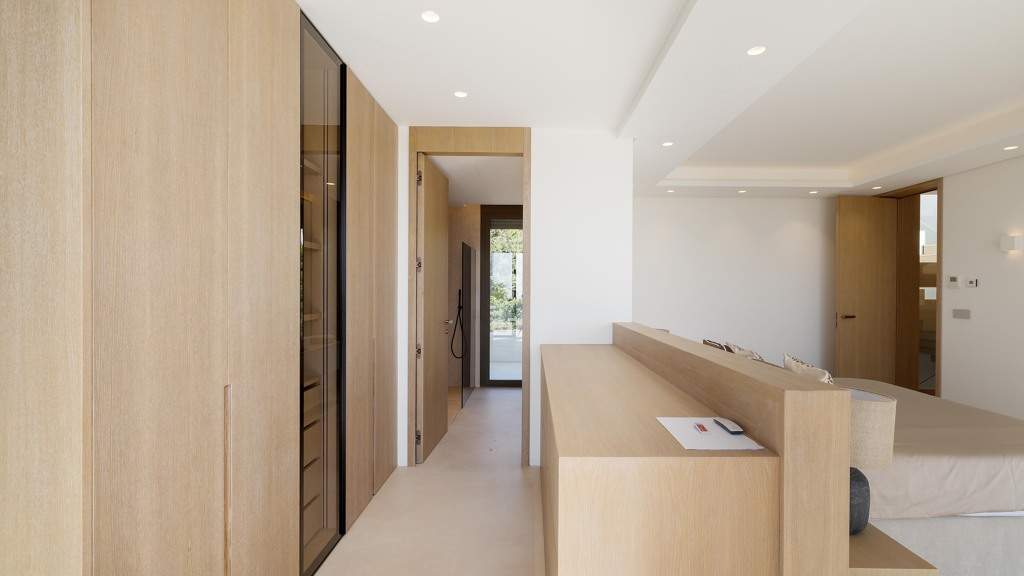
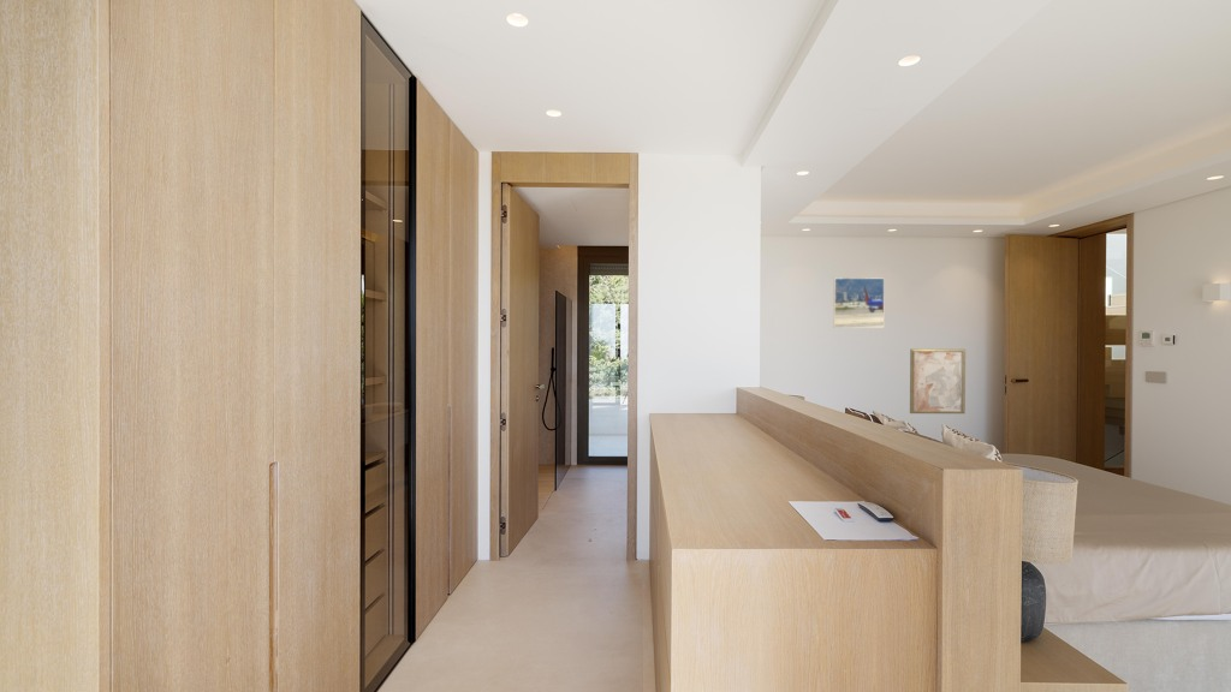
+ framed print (858, 303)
+ wall art (938, 381)
